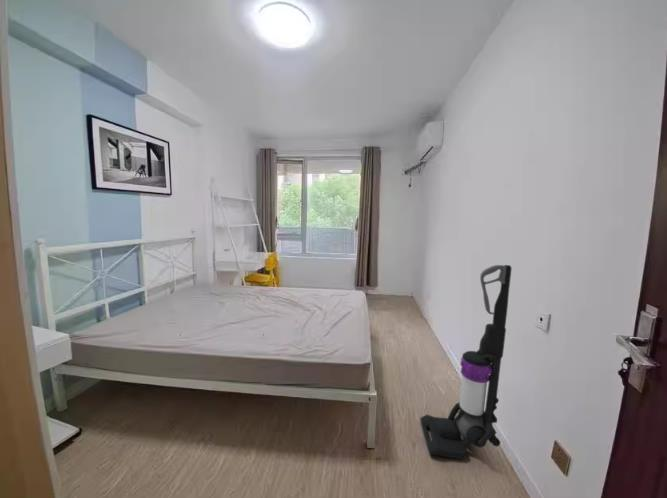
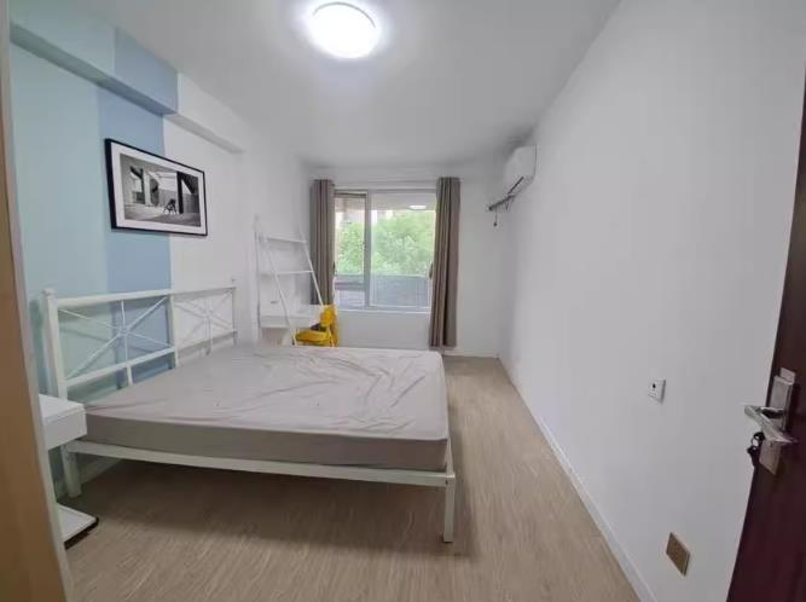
- vacuum cleaner (469, 356)
